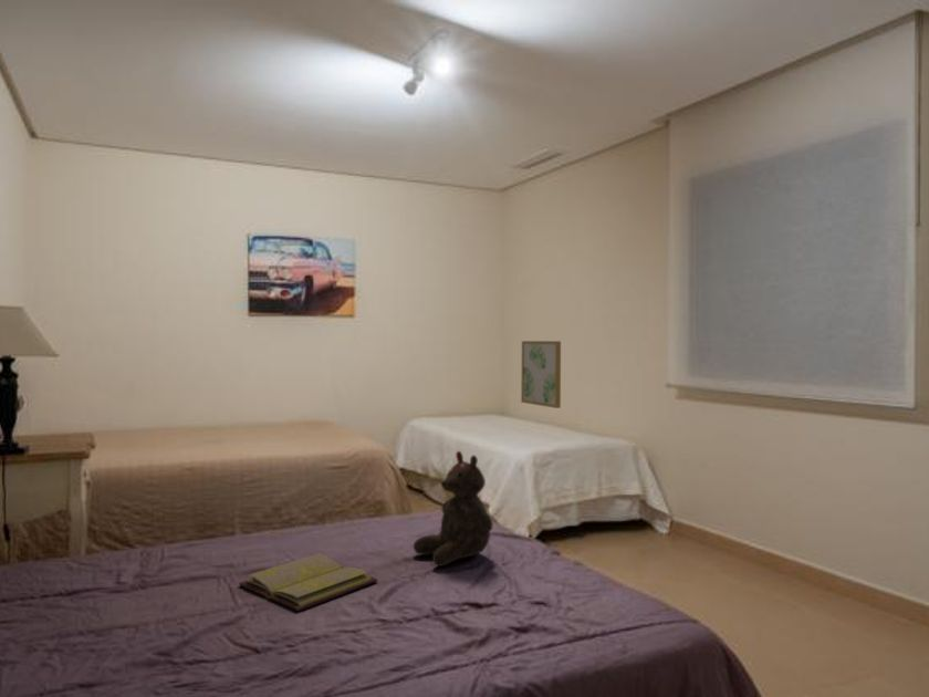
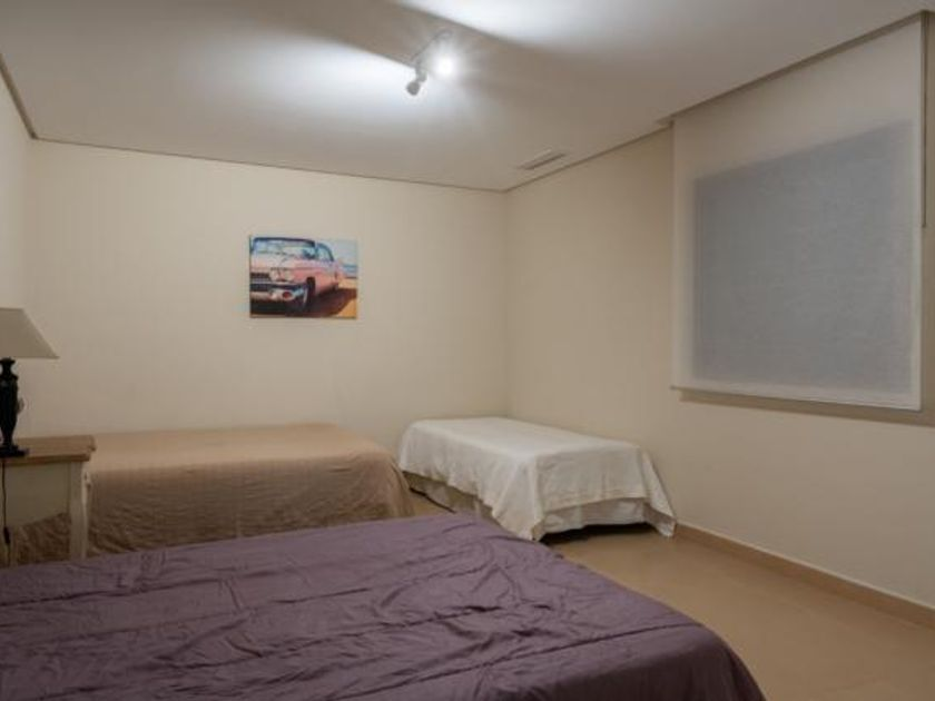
- diary (309, 579)
- wall art (540, 373)
- teddy bear (452, 504)
